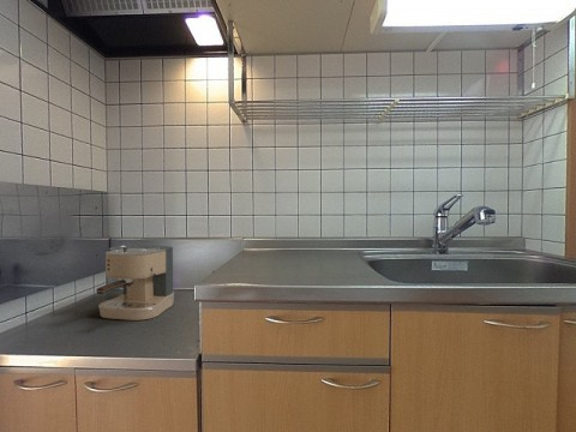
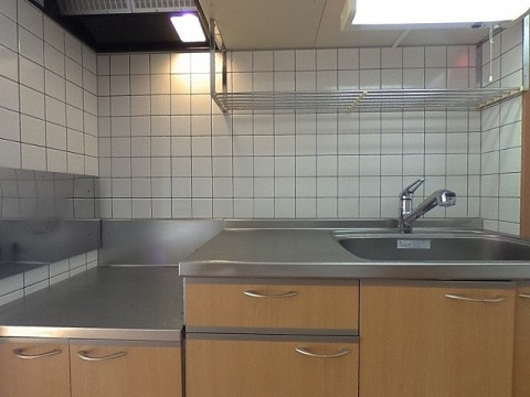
- coffee maker (134, 278)
